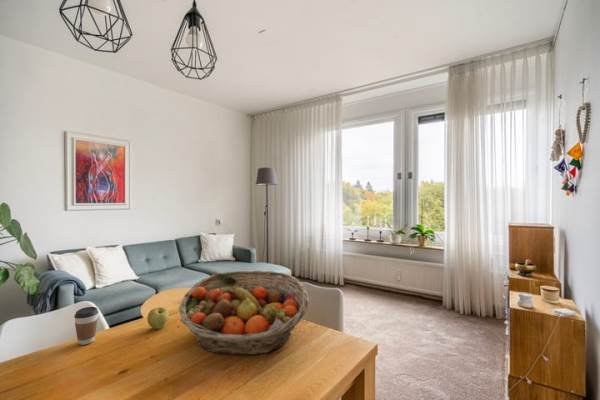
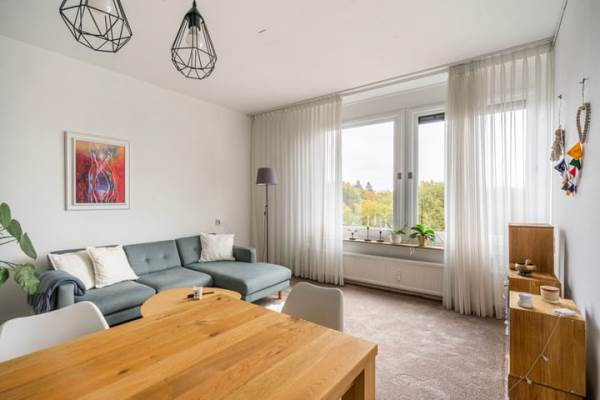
- apple (158, 318)
- coffee cup (86, 325)
- fruit basket (245, 307)
